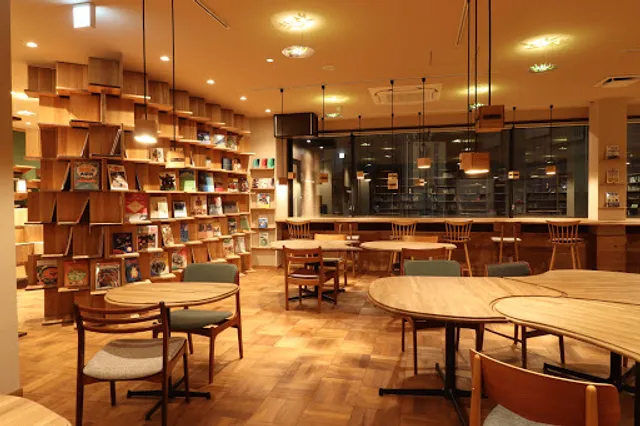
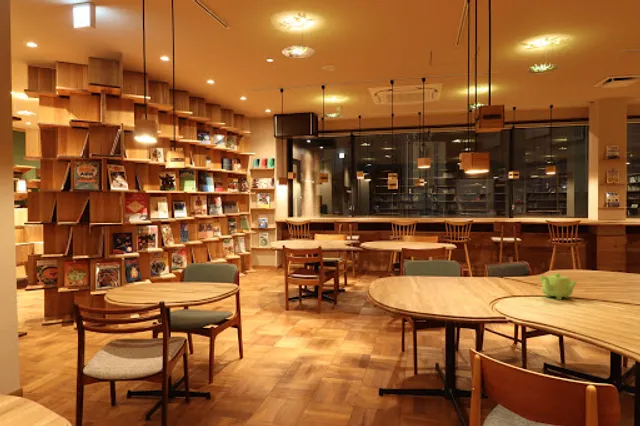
+ teapot (555, 285)
